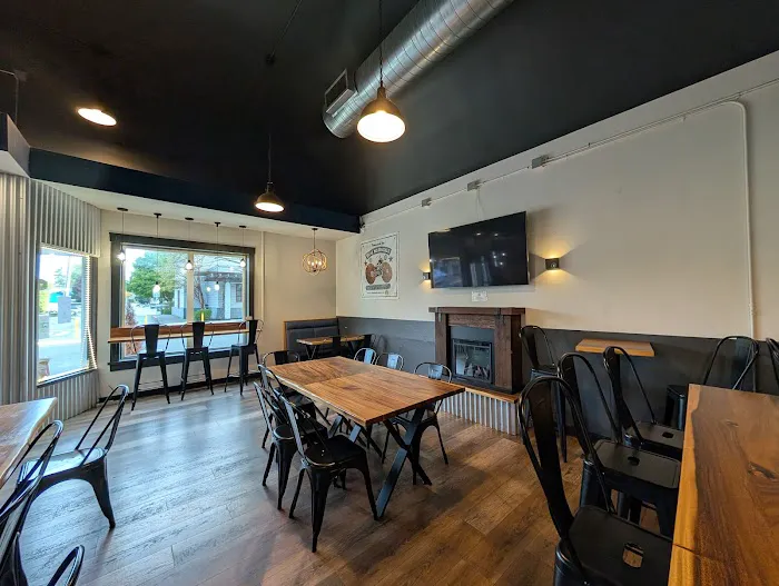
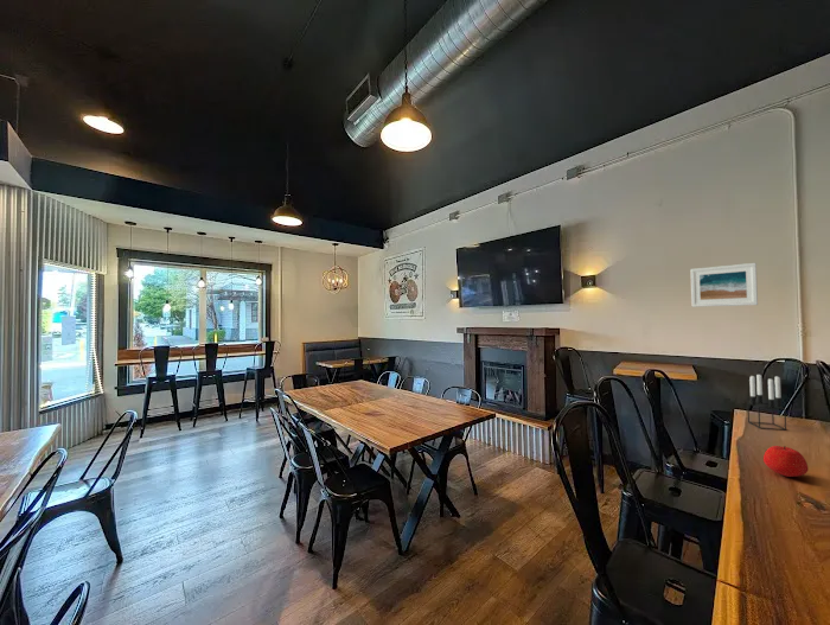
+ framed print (722, 286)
+ candle holder (765, 403)
+ apple (784, 460)
